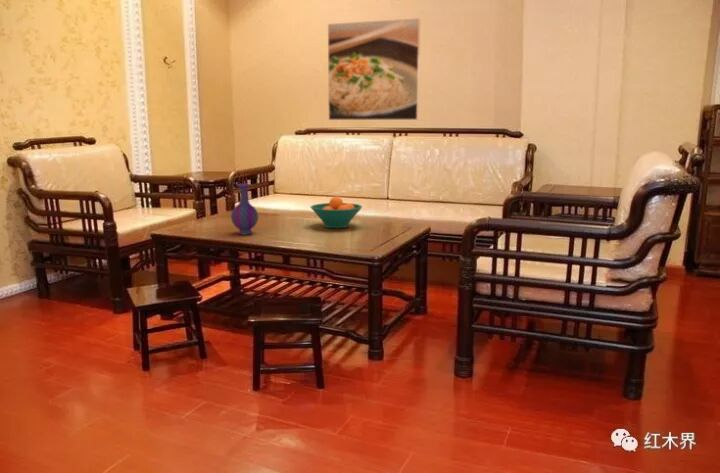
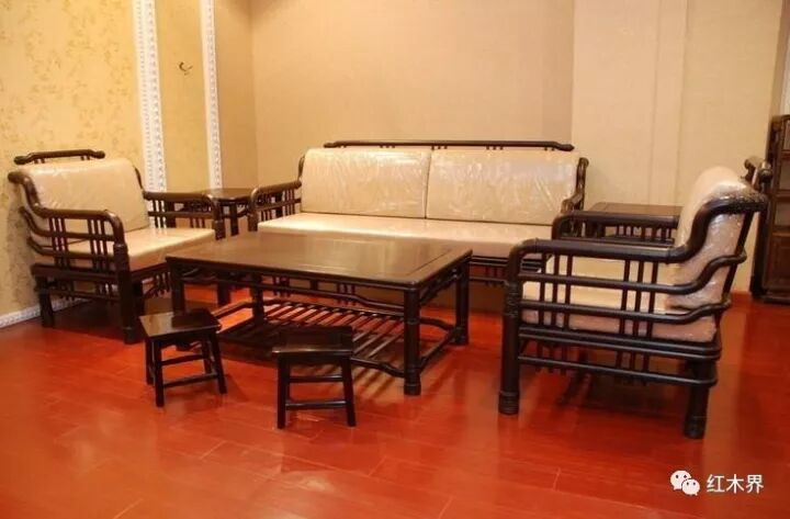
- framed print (372, 71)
- fruit bowl (336, 211)
- vase (244, 209)
